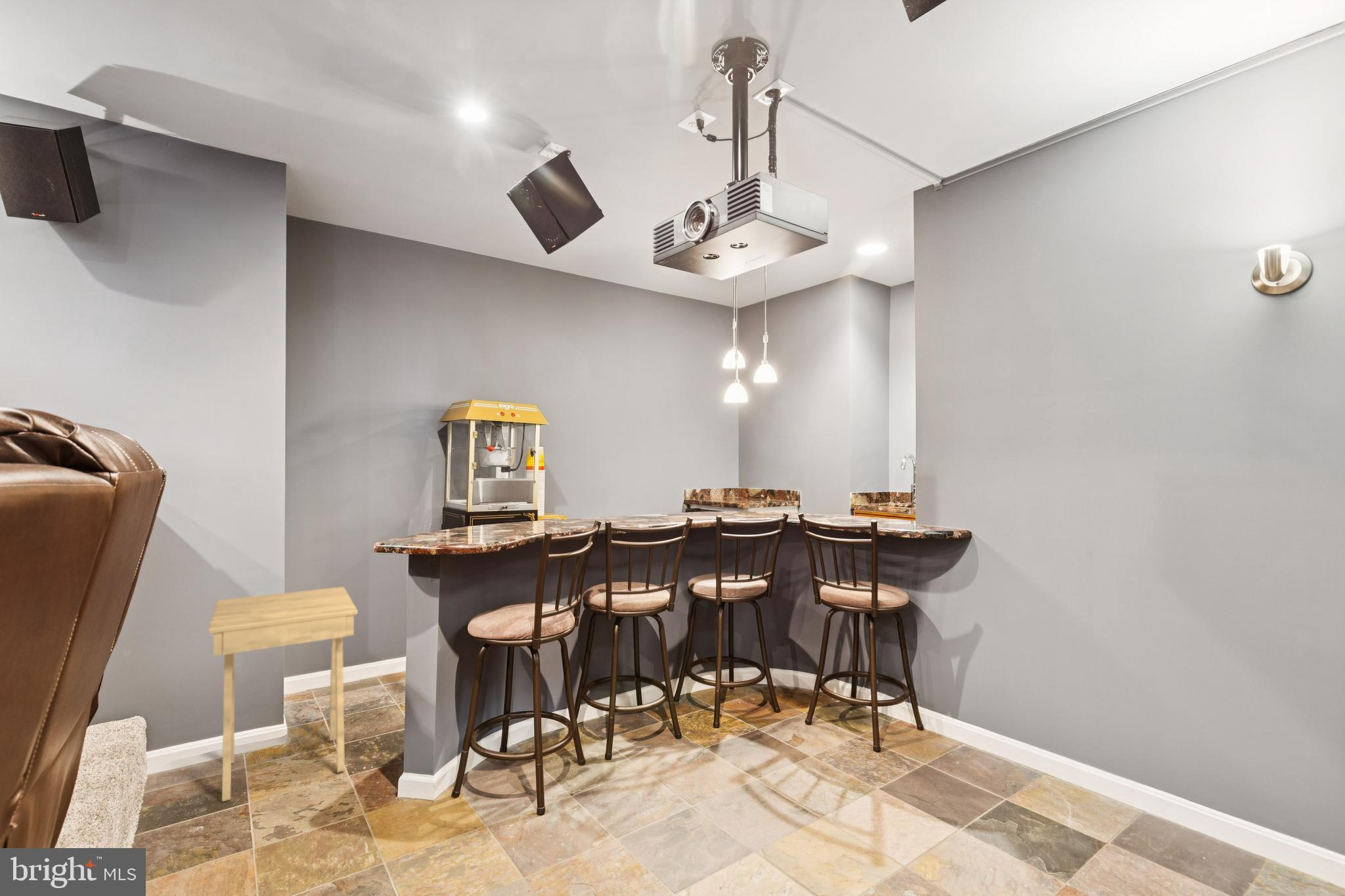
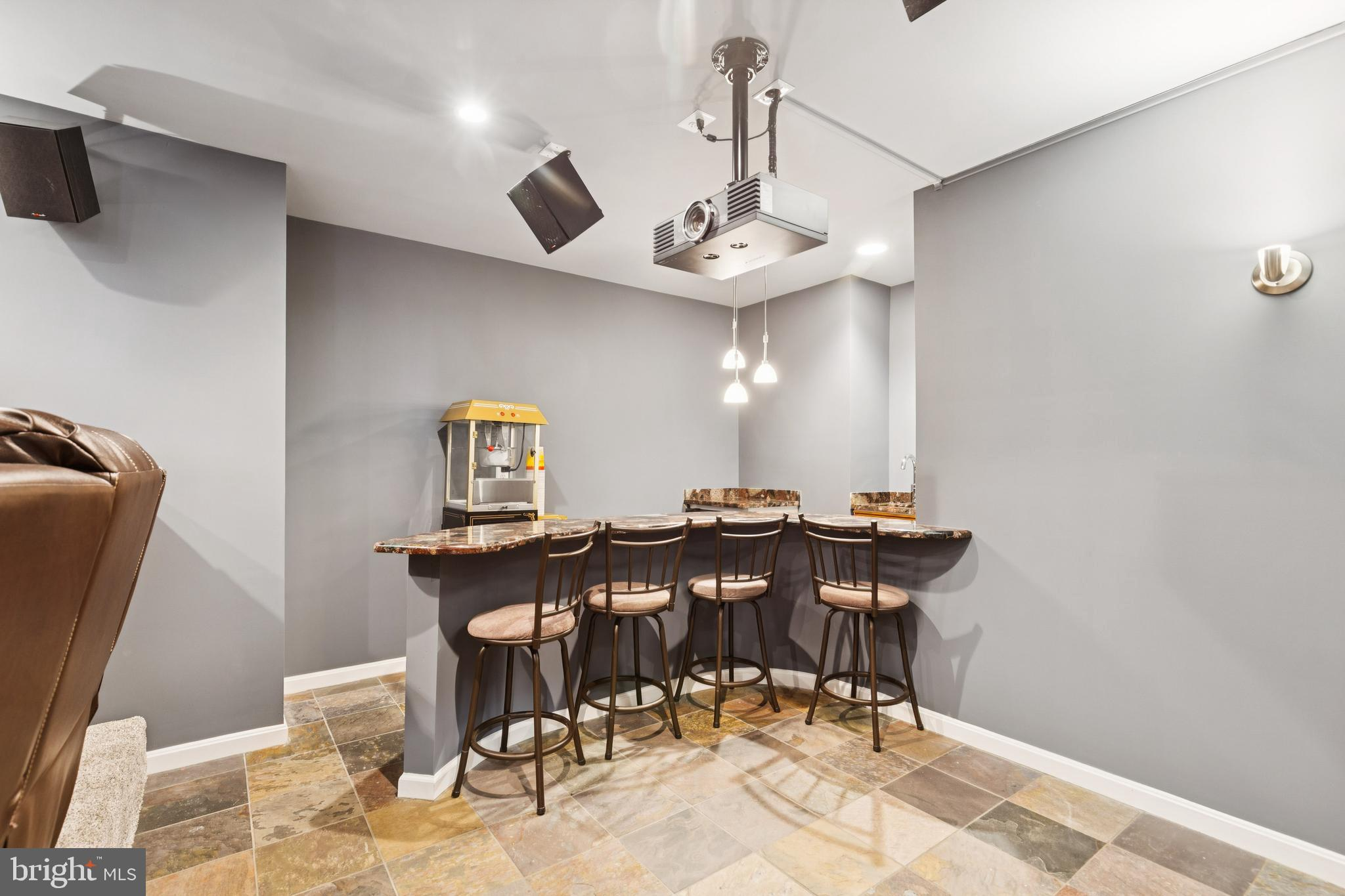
- side table (276, 647)
